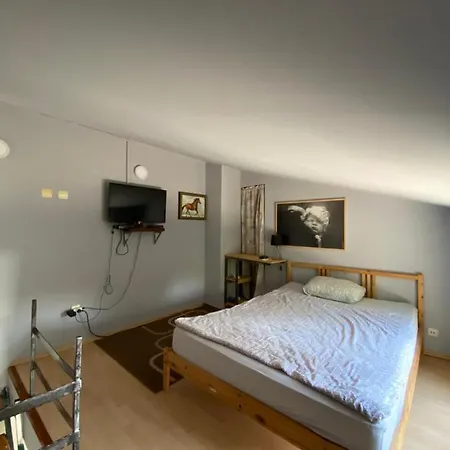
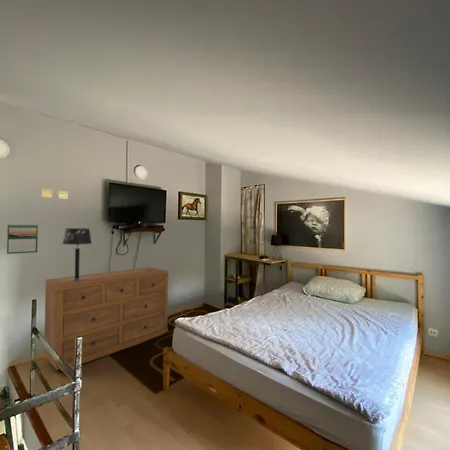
+ calendar (22, 238)
+ table lamp (77, 253)
+ dresser (113, 309)
